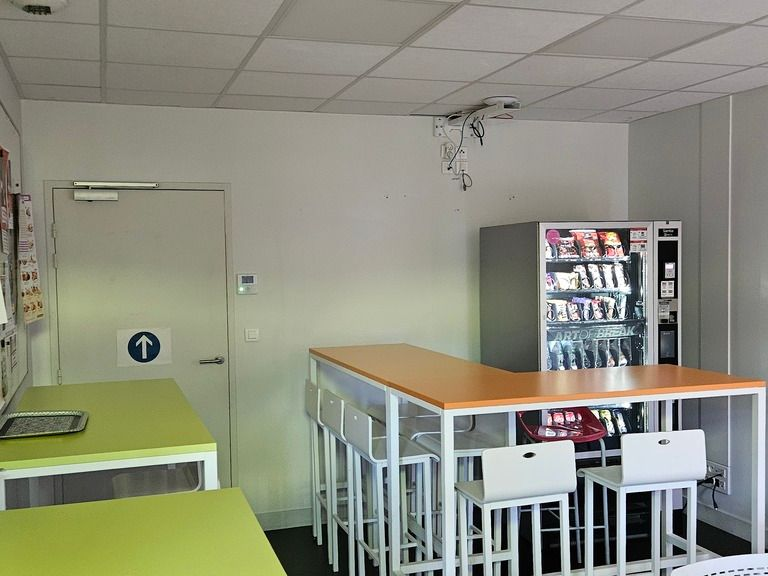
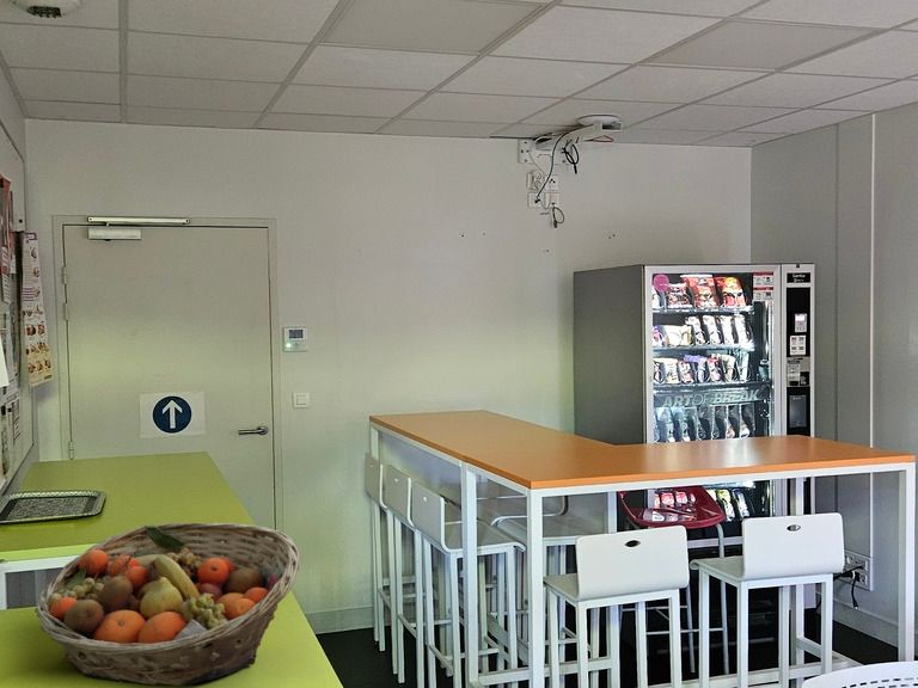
+ fruit basket (171, 597)
